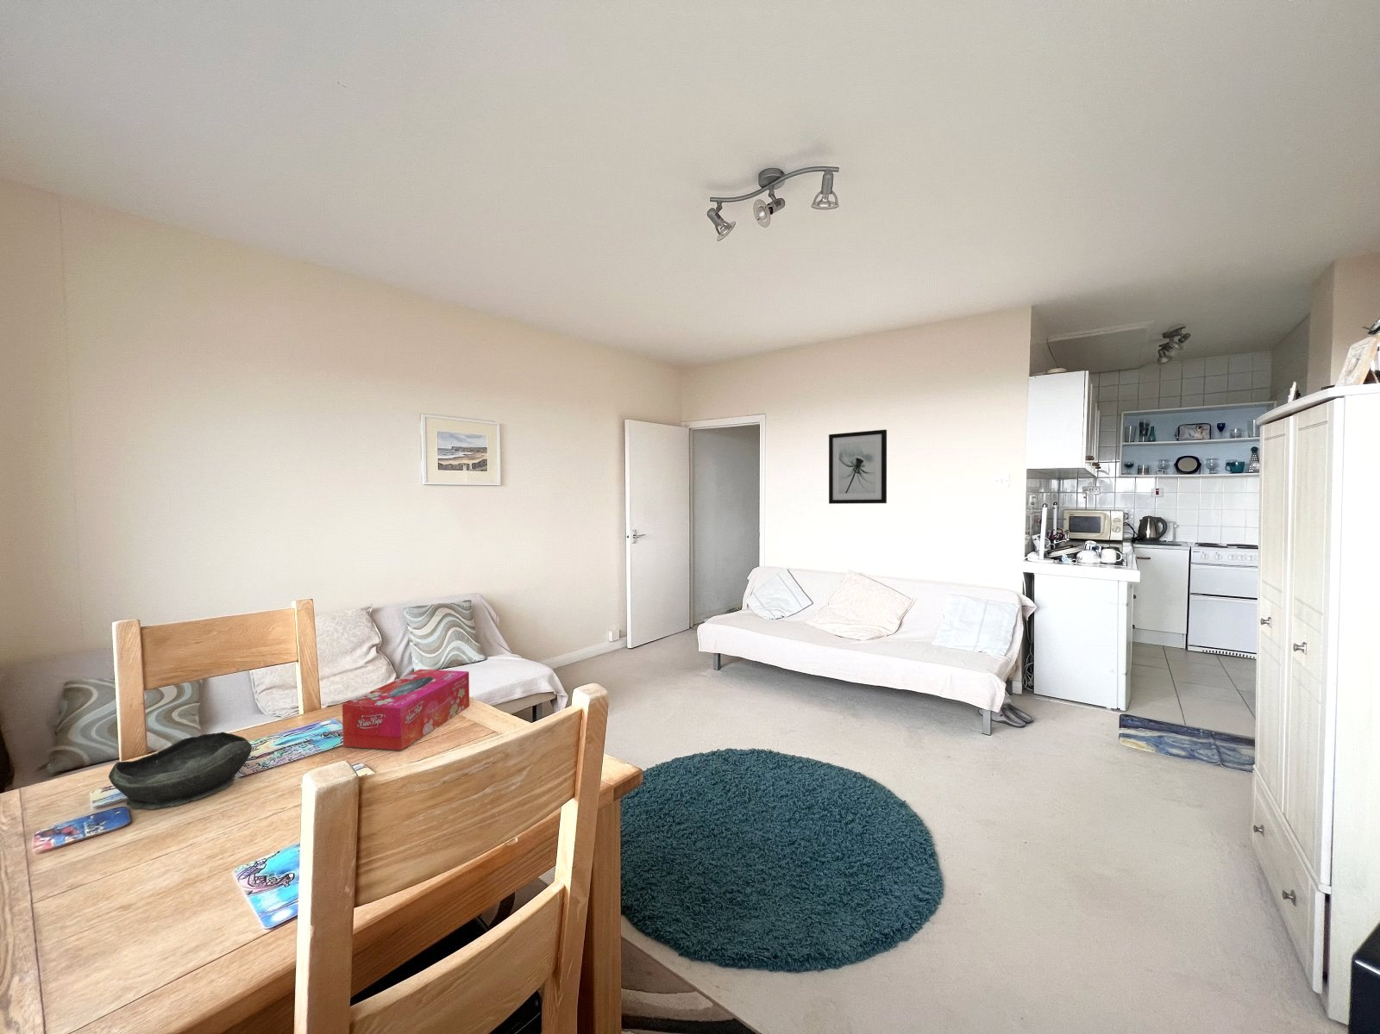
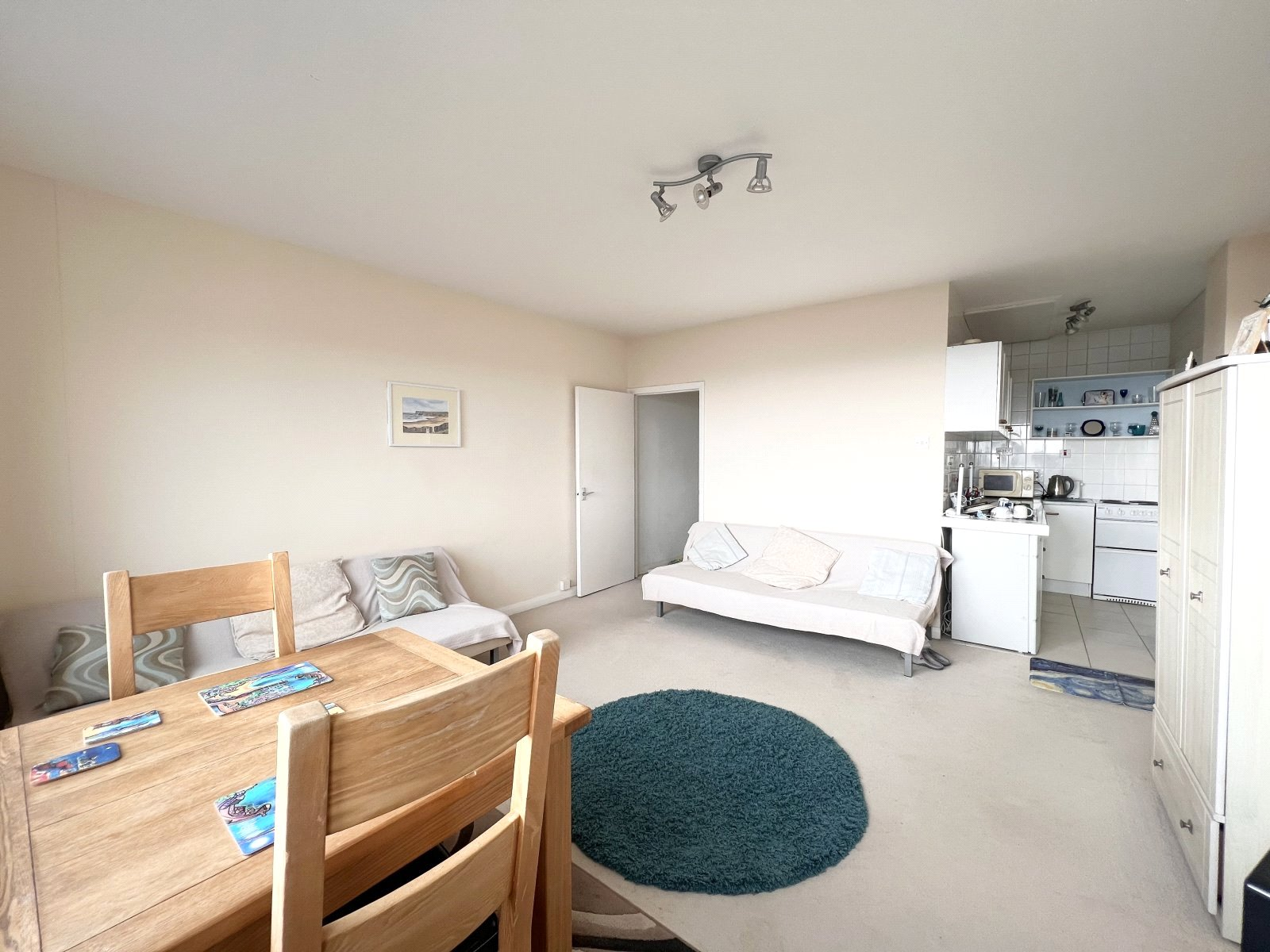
- tissue box (412, 705)
- bowl (189, 765)
- wall art (856, 468)
